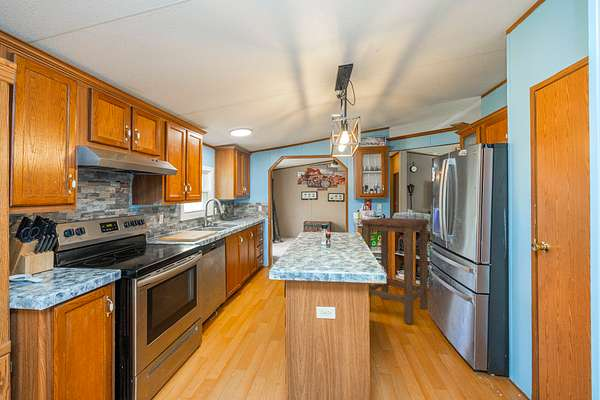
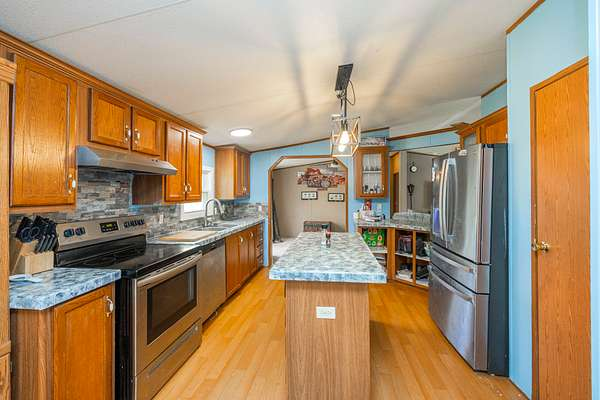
- bar stool (387, 264)
